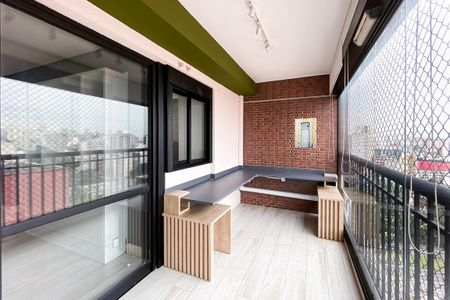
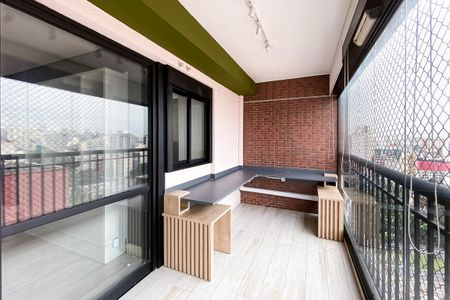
- wall art (305, 133)
